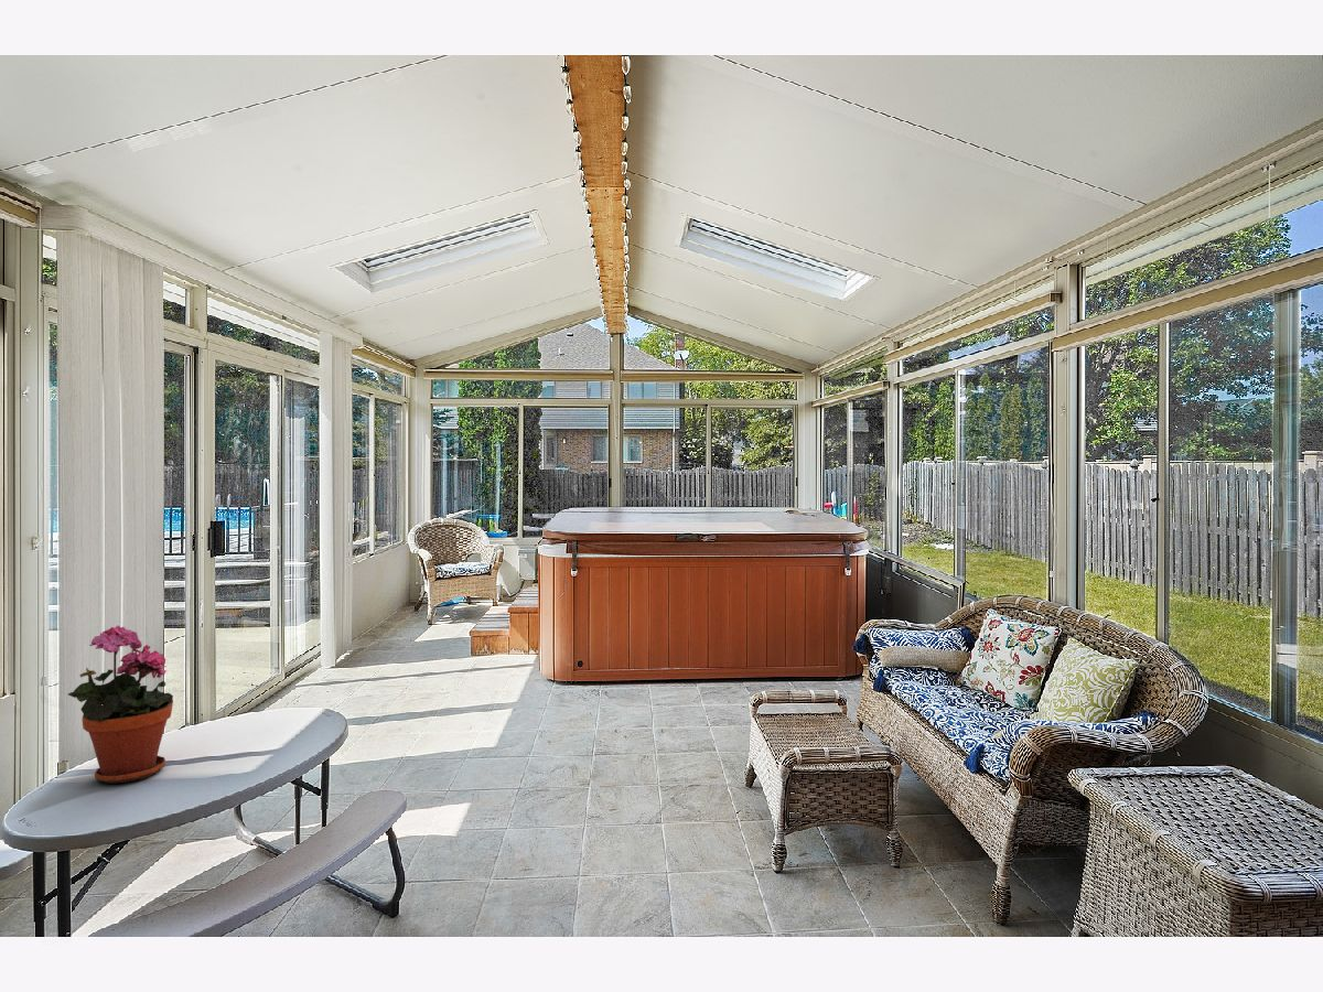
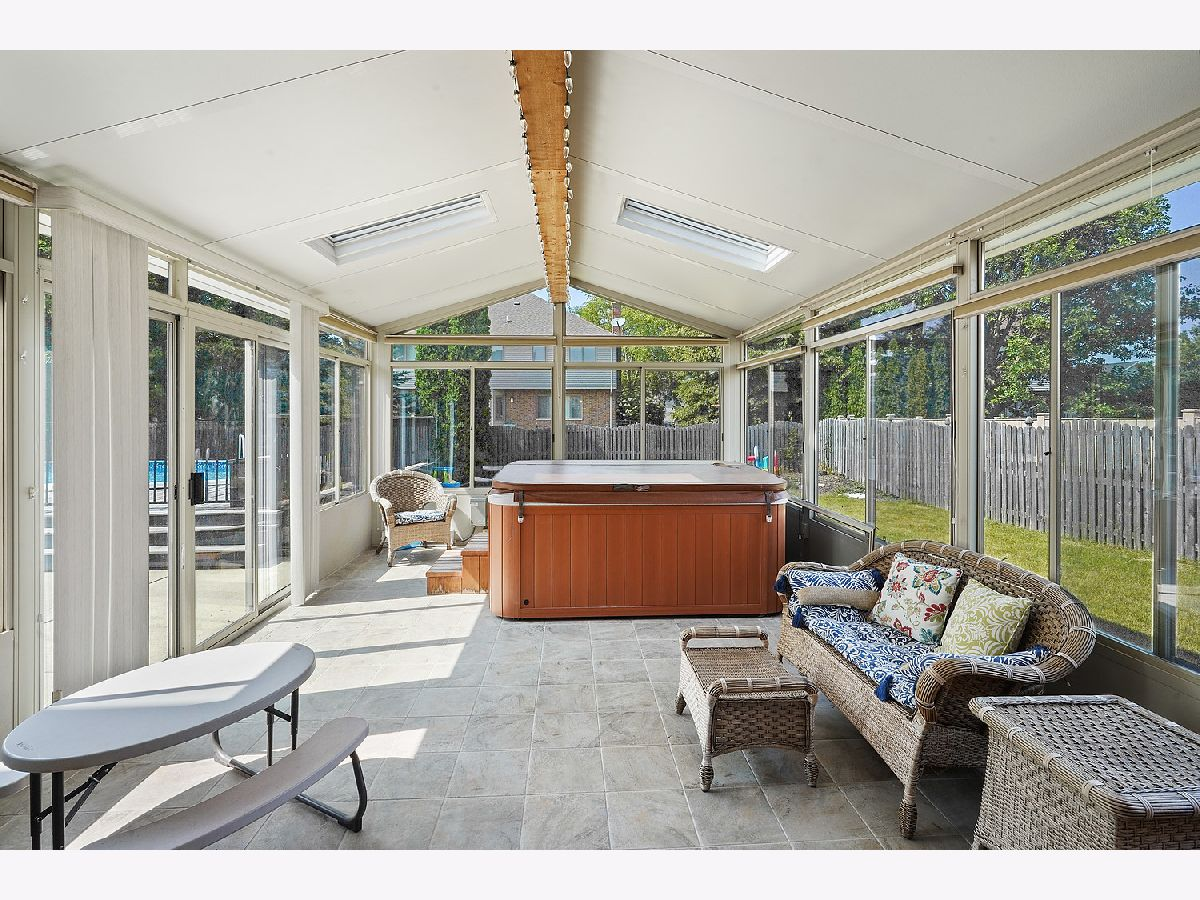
- potted plant (127, 700)
